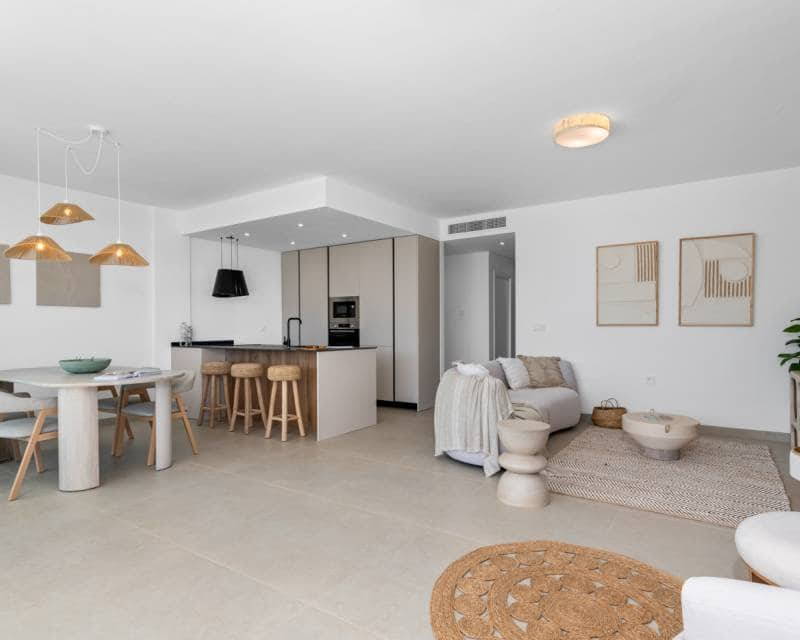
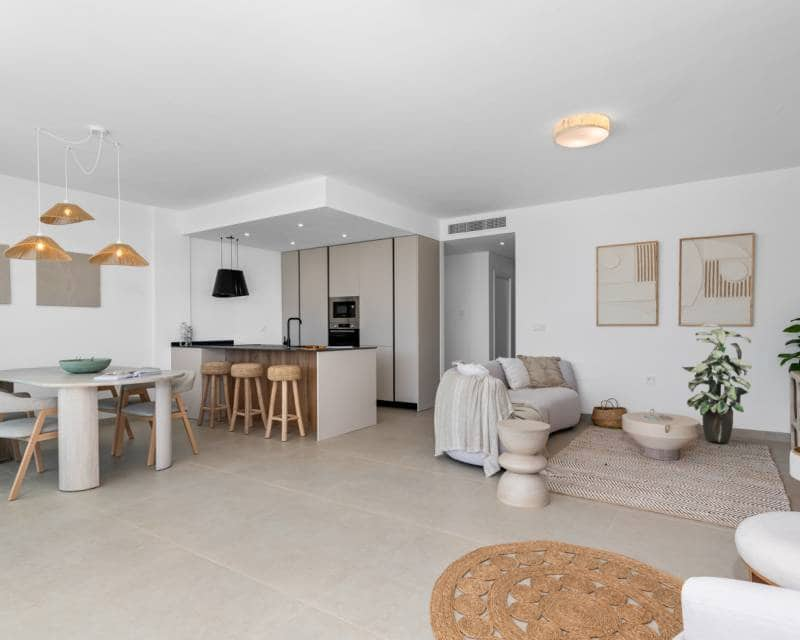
+ indoor plant (715, 382)
